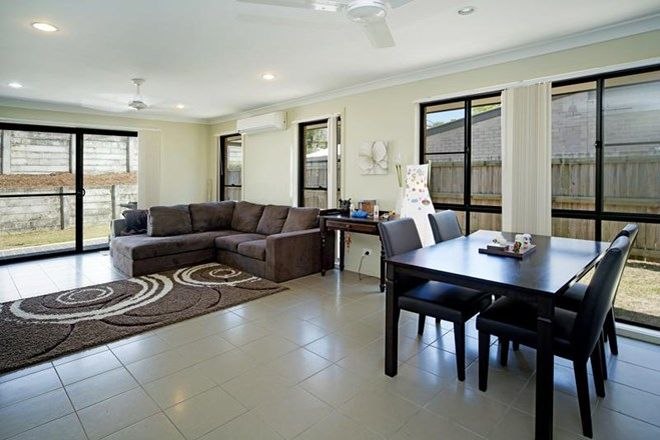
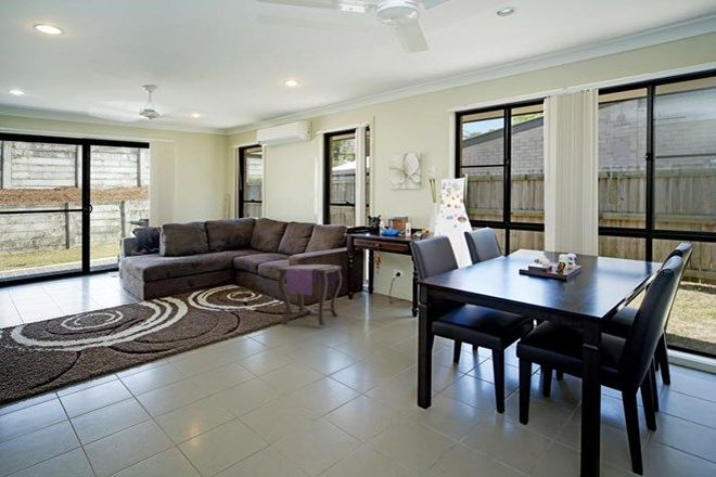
+ side table (310, 293)
